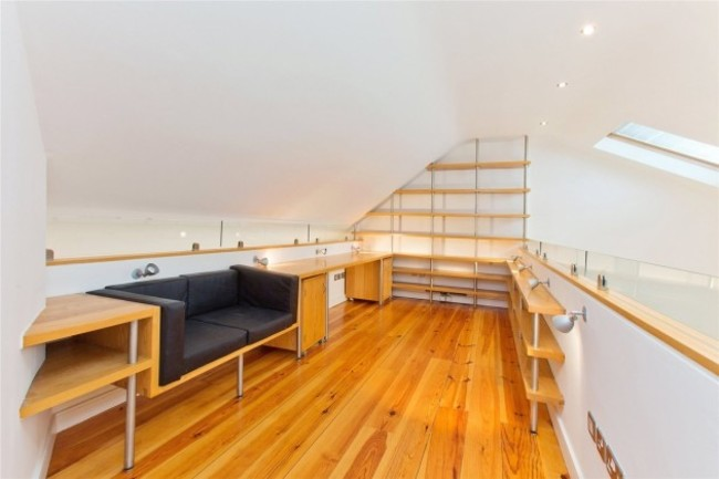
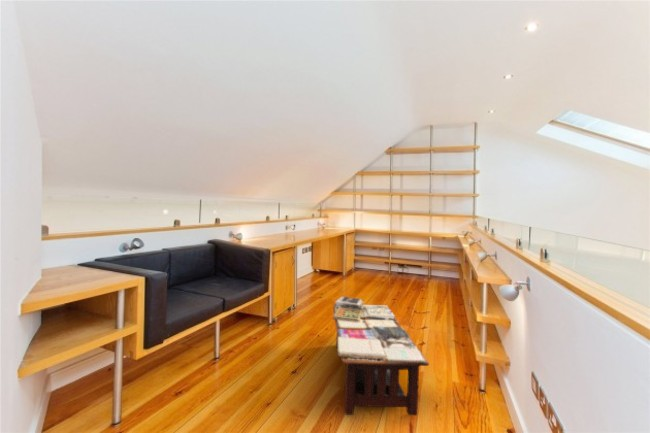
+ coffee table (367, 343)
